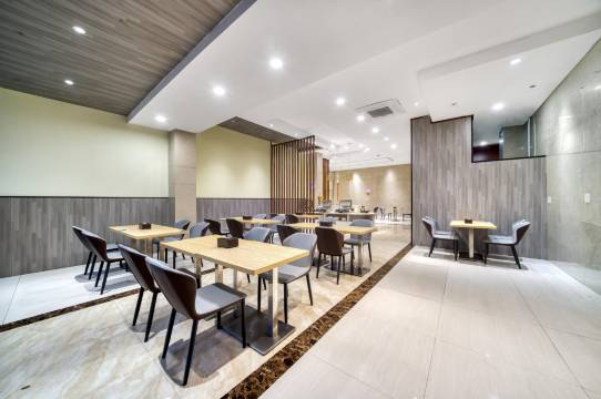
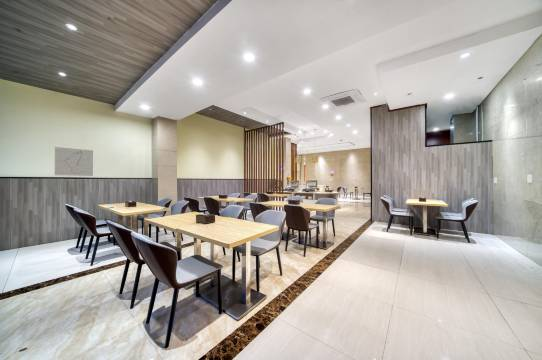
+ wall art (74, 162)
